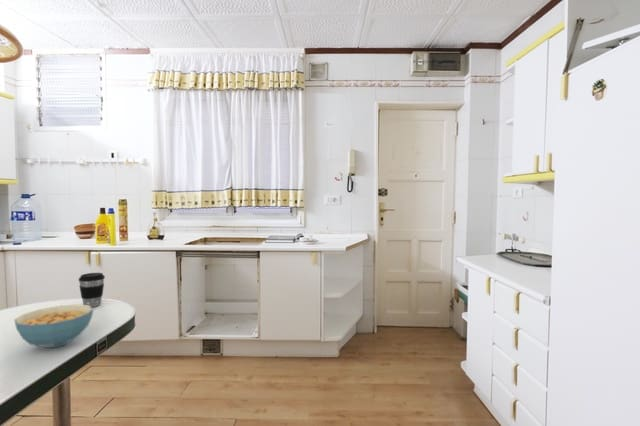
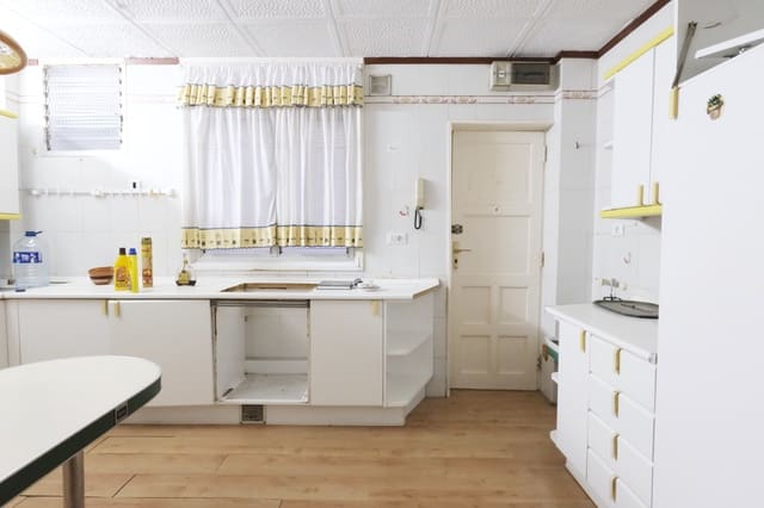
- cereal bowl (56, 329)
- coffee cup (92, 289)
